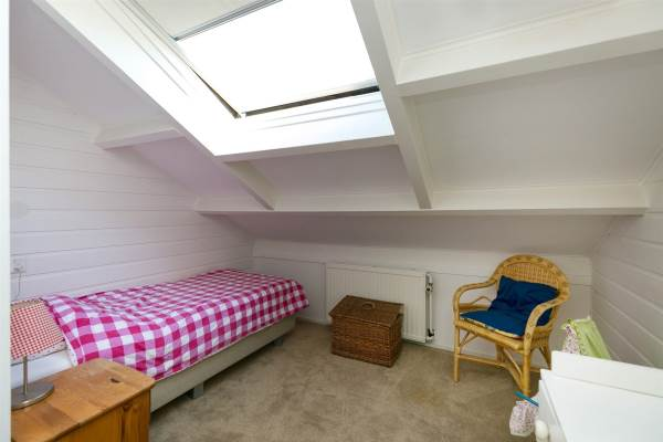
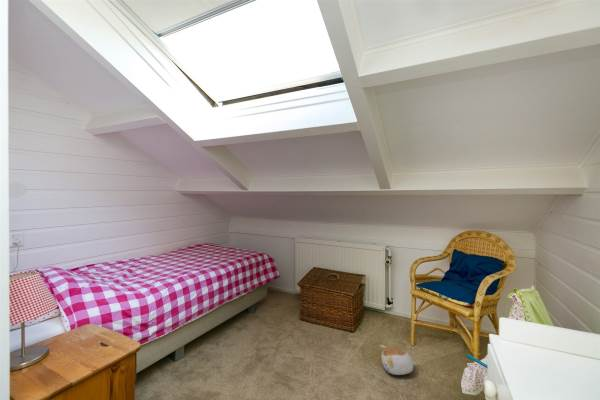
+ plush toy (399, 359)
